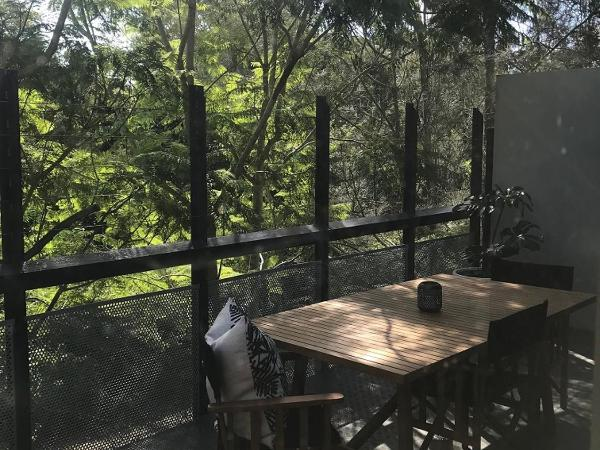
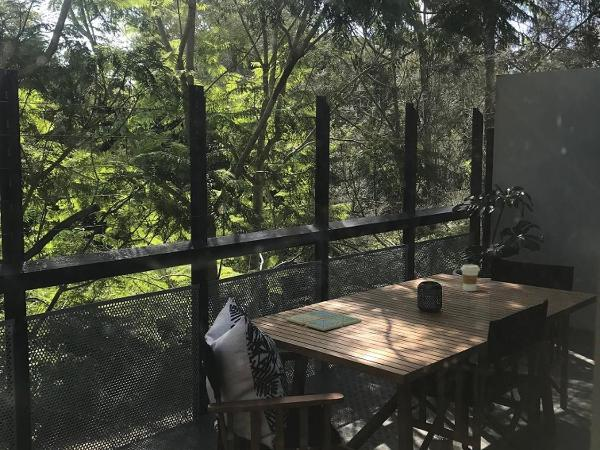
+ coffee cup (469, 277)
+ drink coaster (323, 319)
